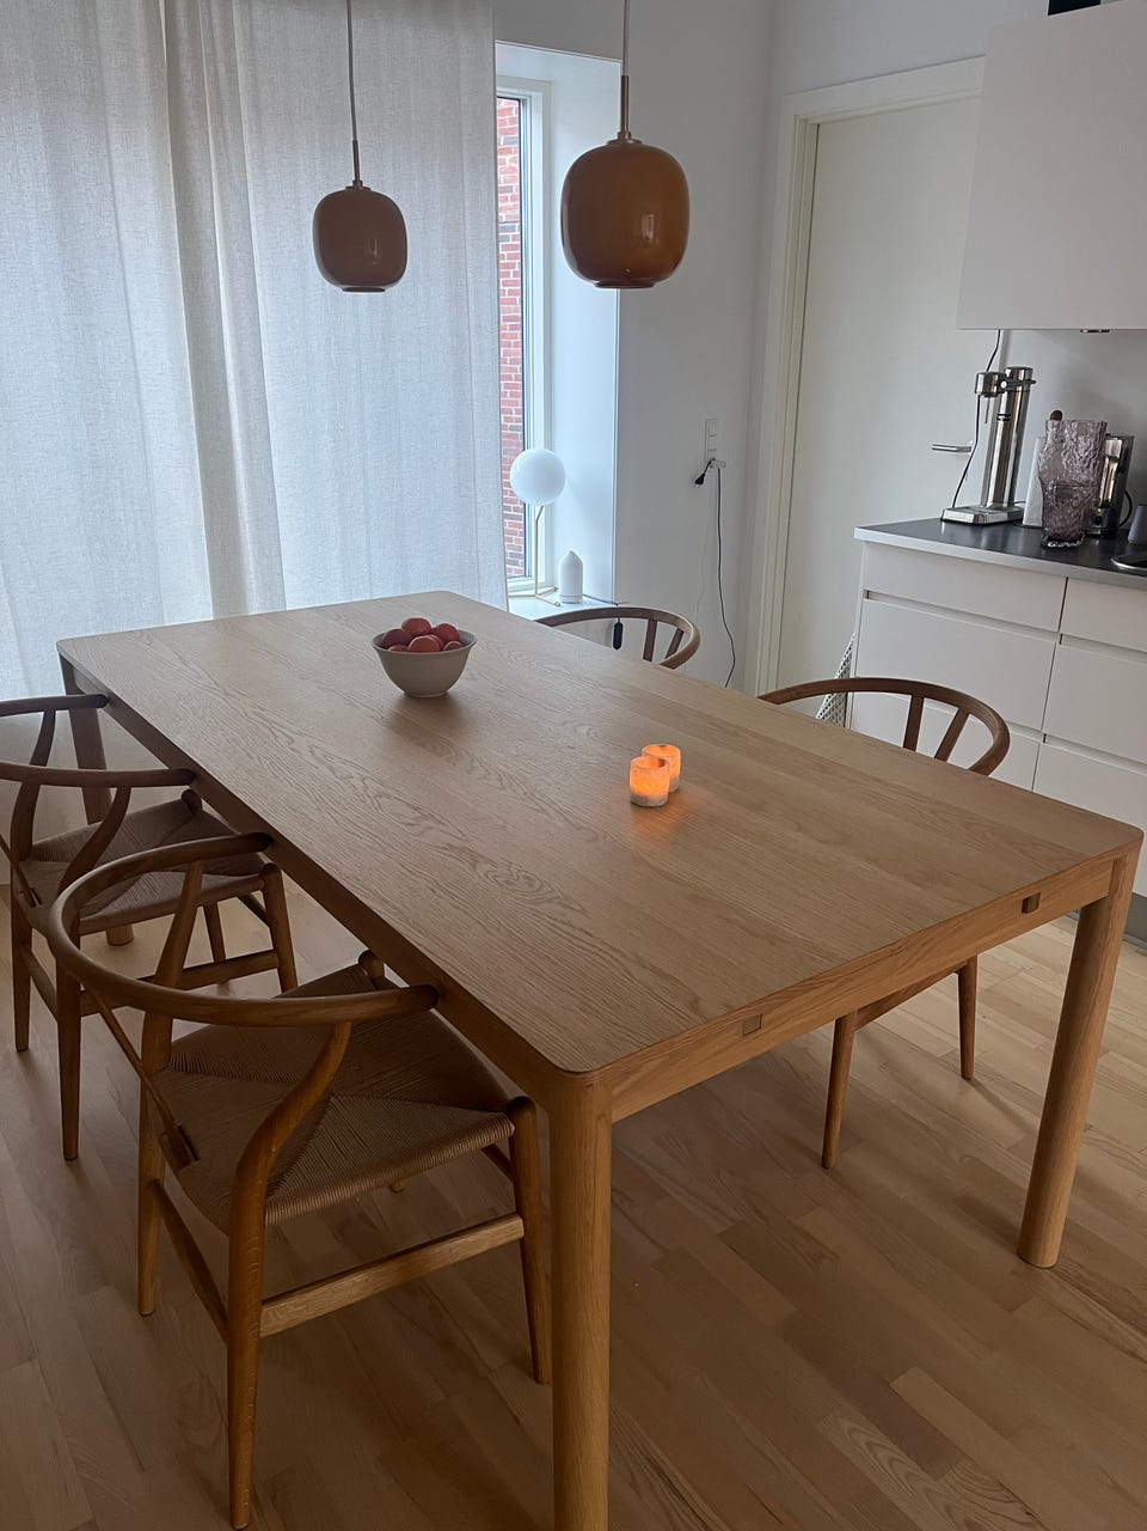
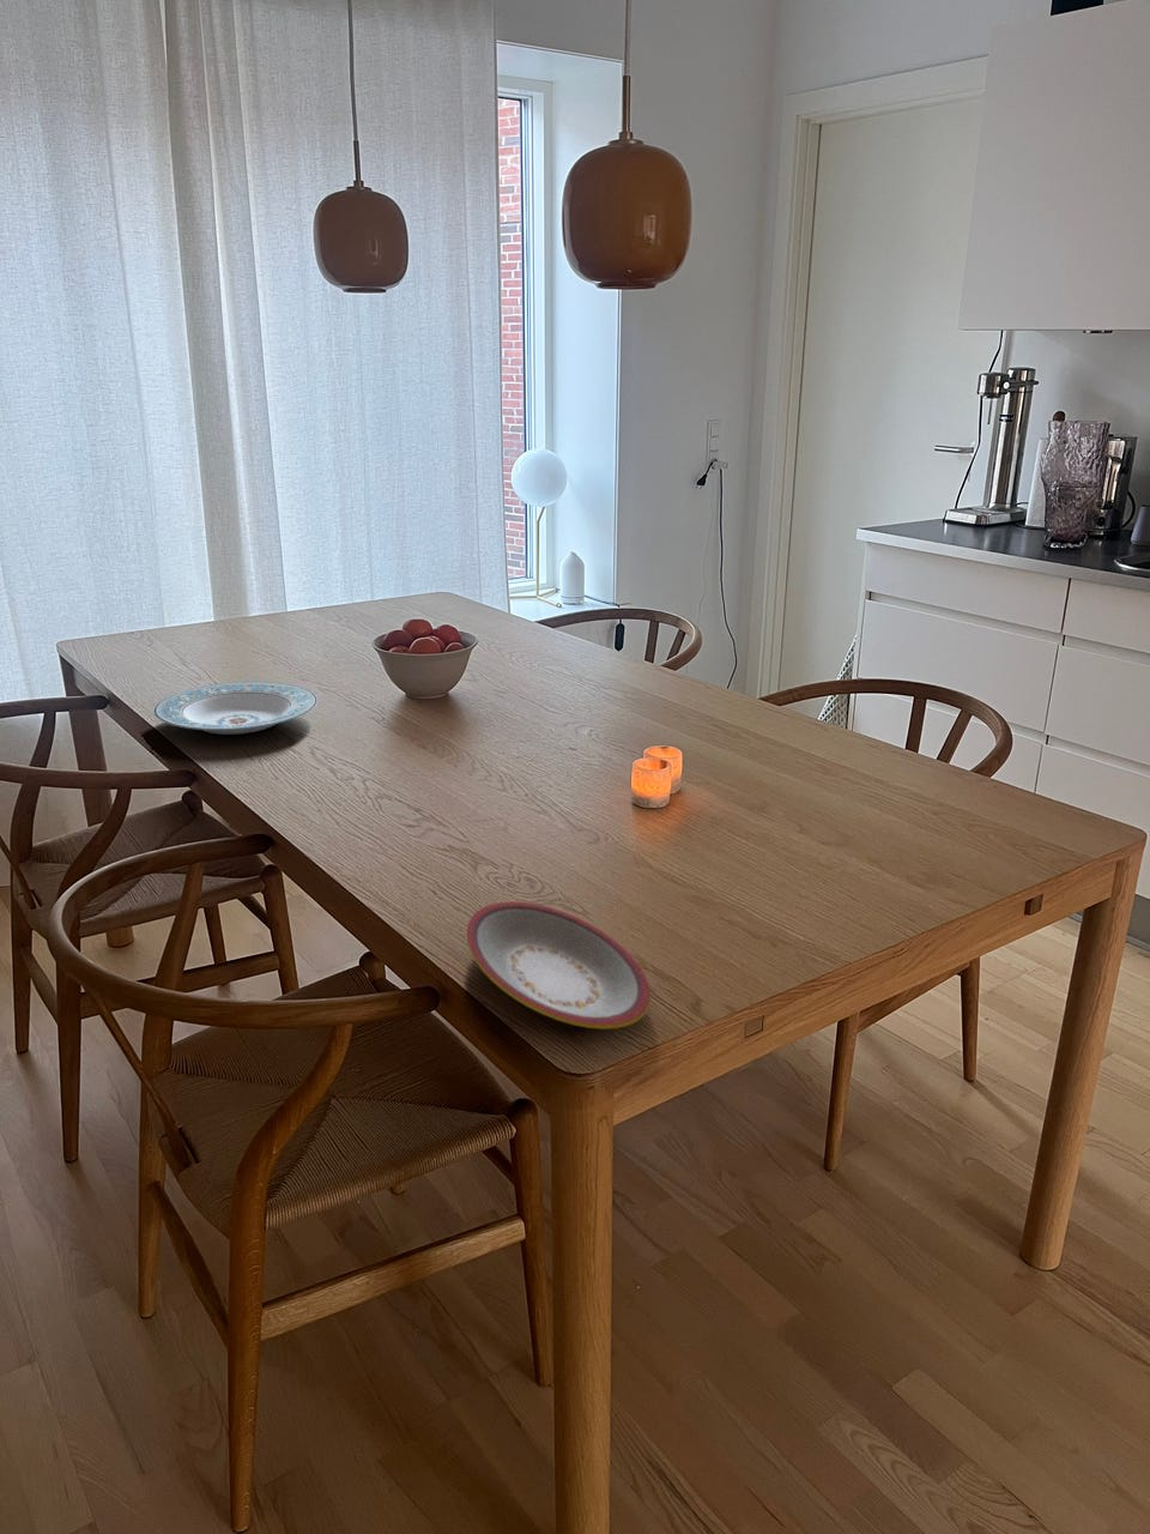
+ plate (553, 968)
+ plate (237, 713)
